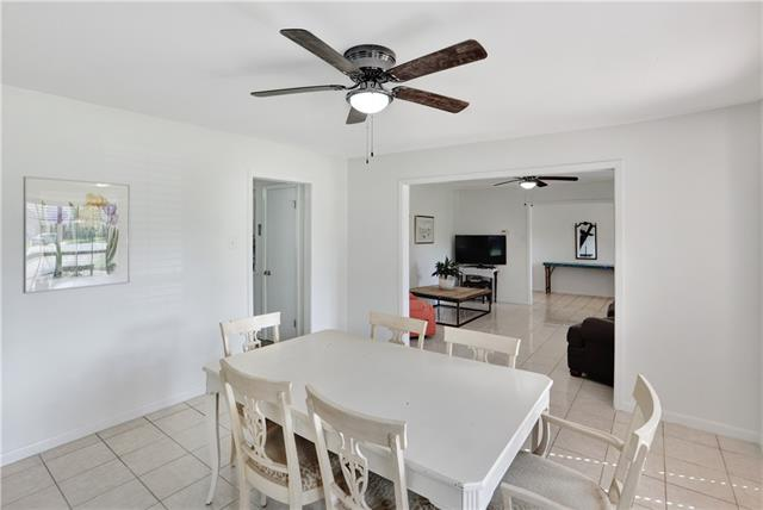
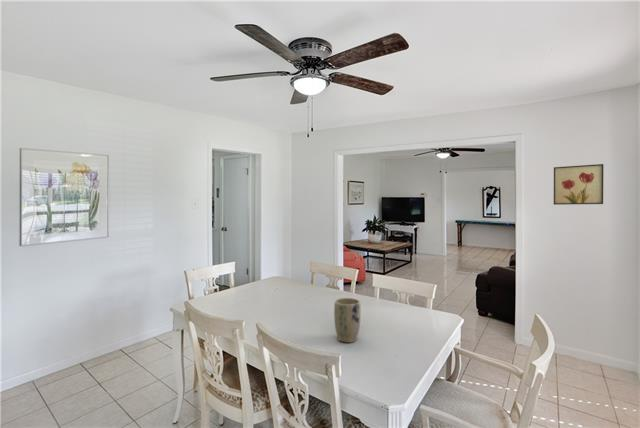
+ wall art (577, 185)
+ plant pot (347, 320)
